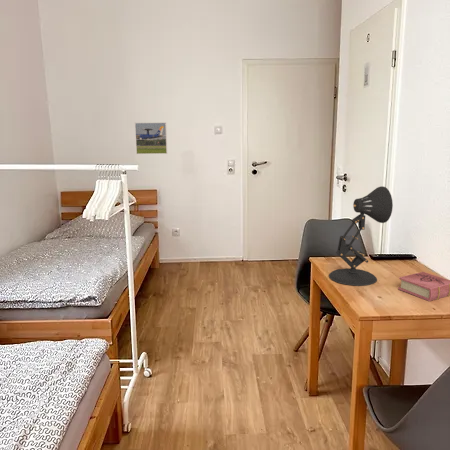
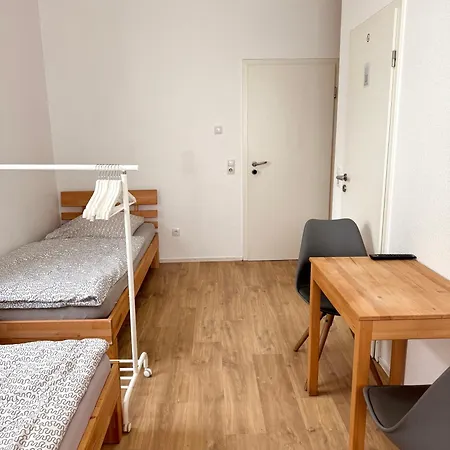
- desk lamp (357, 233)
- book (427, 285)
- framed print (151, 138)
